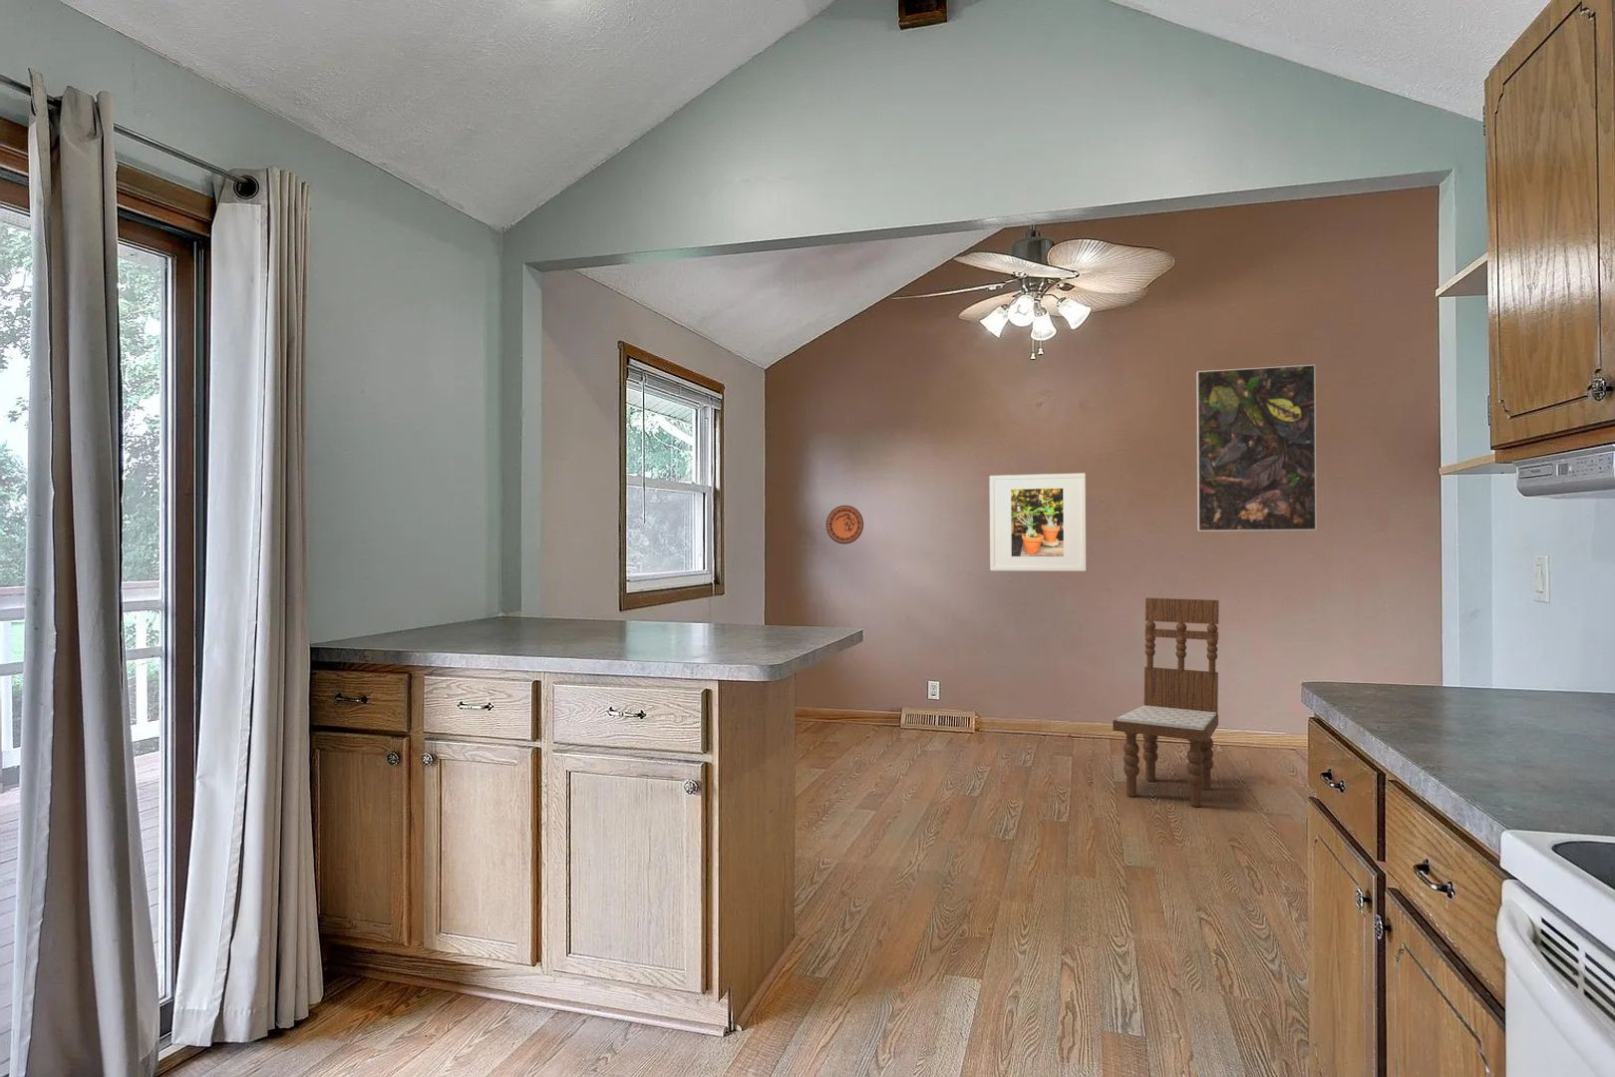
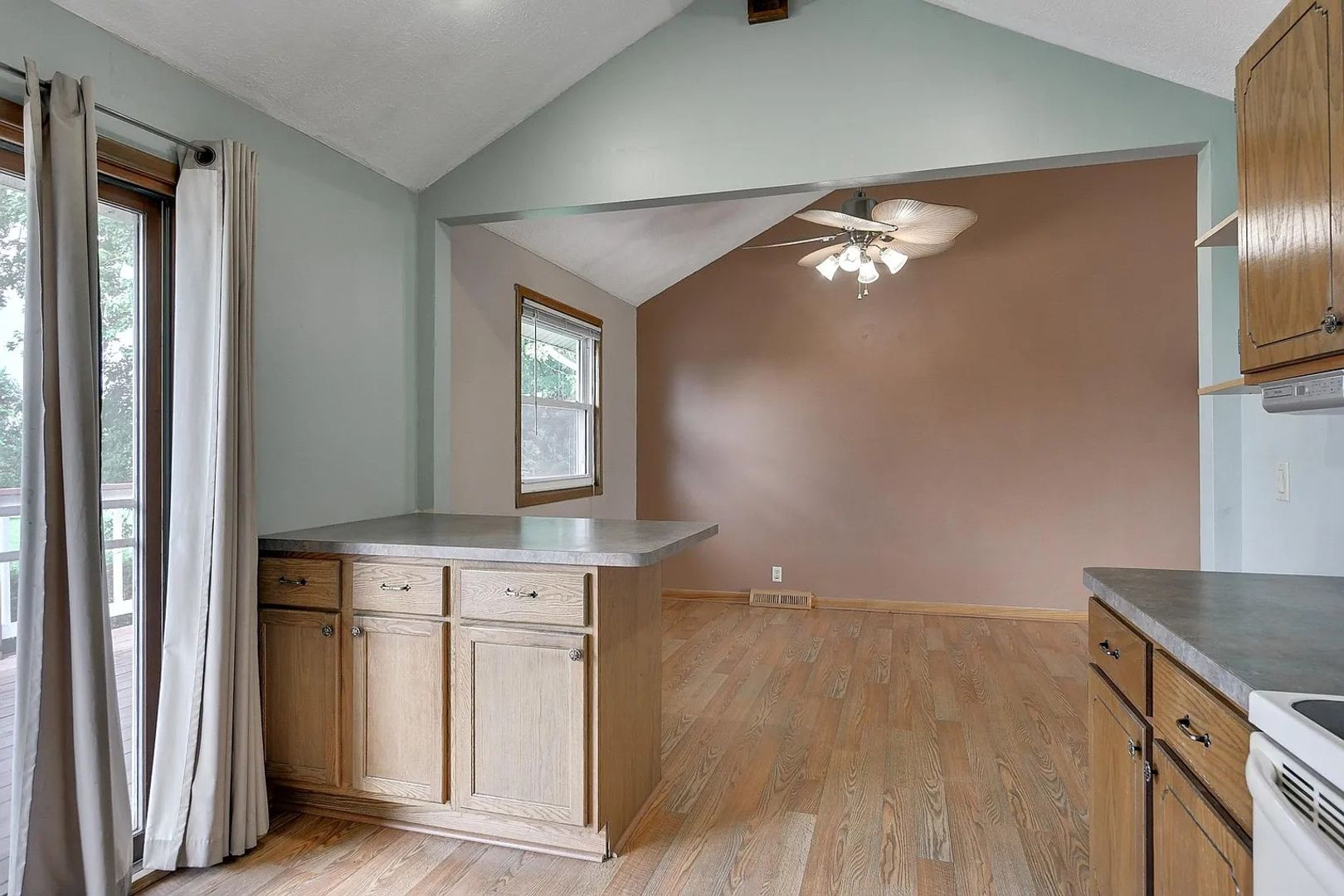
- decorative plate (845, 524)
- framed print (1256, 448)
- dining chair (1170, 696)
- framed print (1037, 523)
